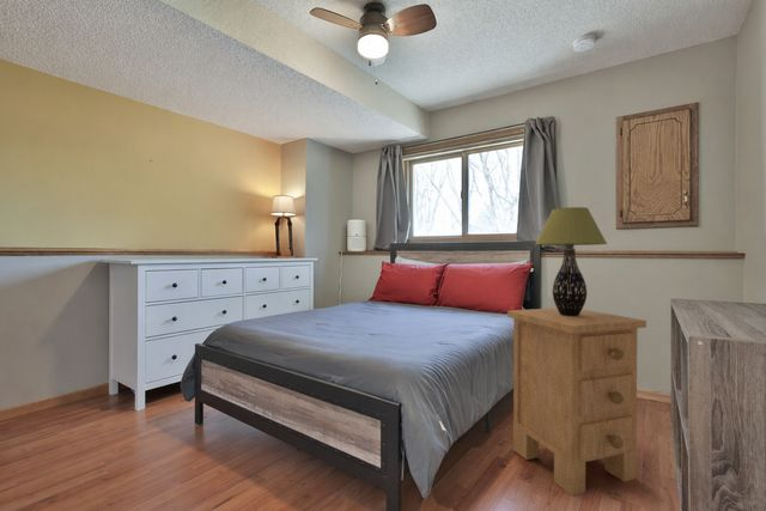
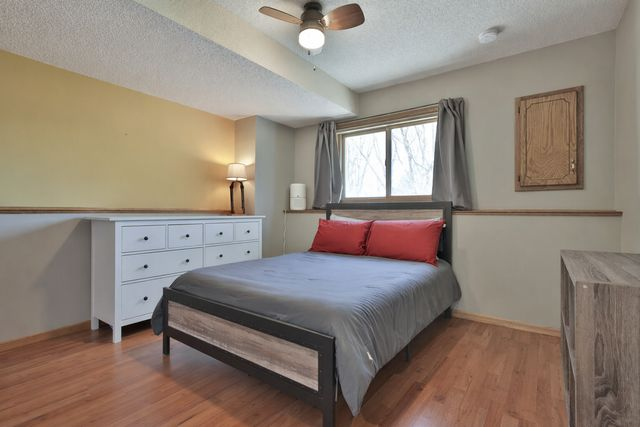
- table lamp (569, 261)
- nightstand (574, 390)
